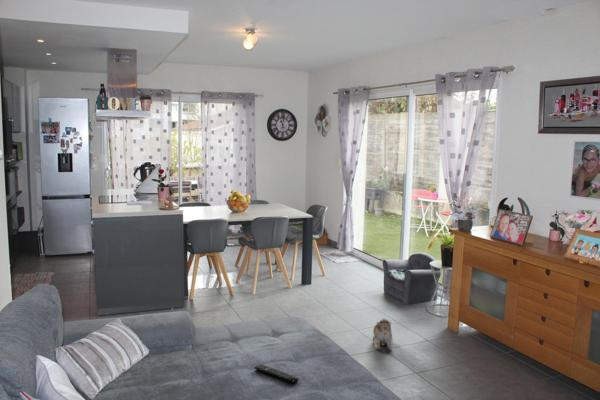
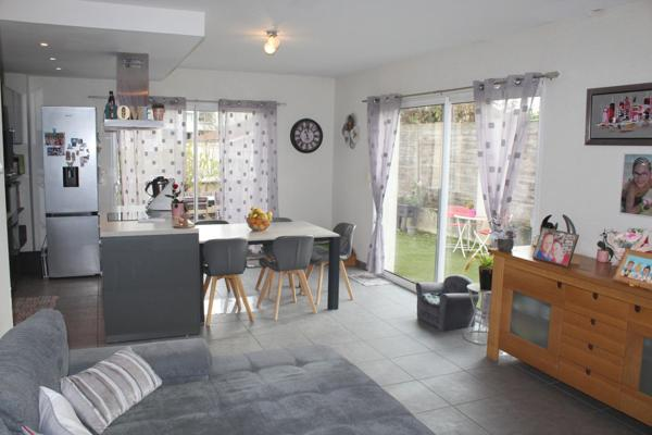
- plush toy (383, 328)
- remote control (276, 373)
